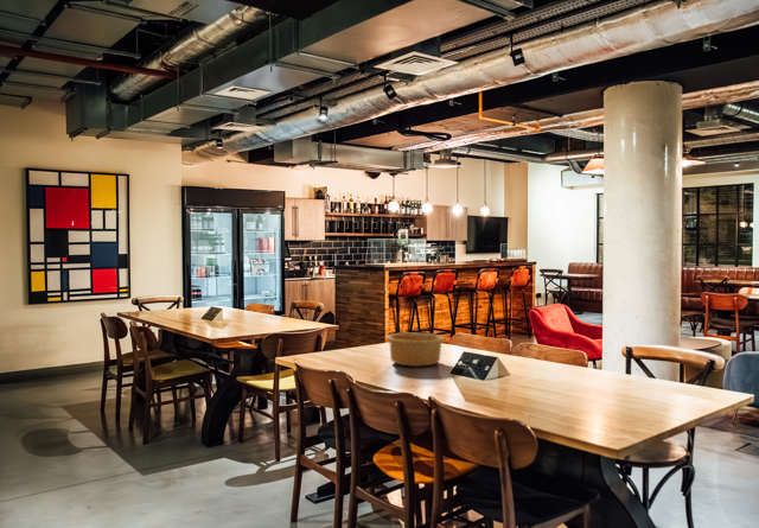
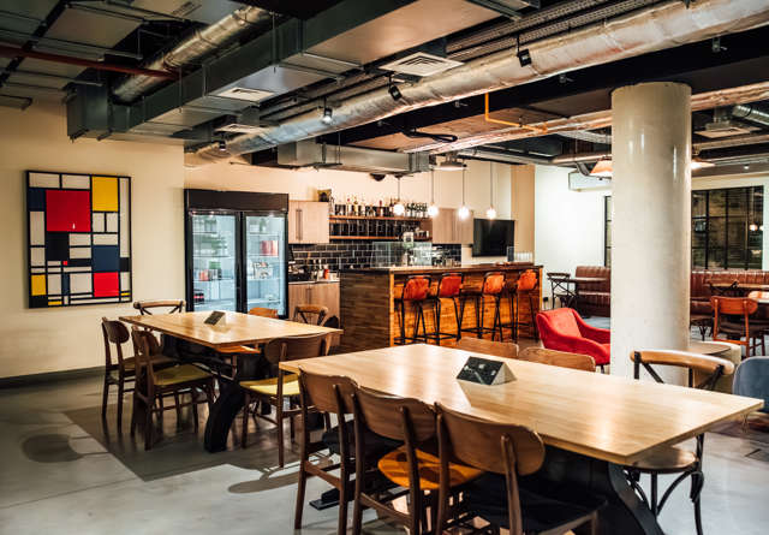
- bowl (415, 349)
